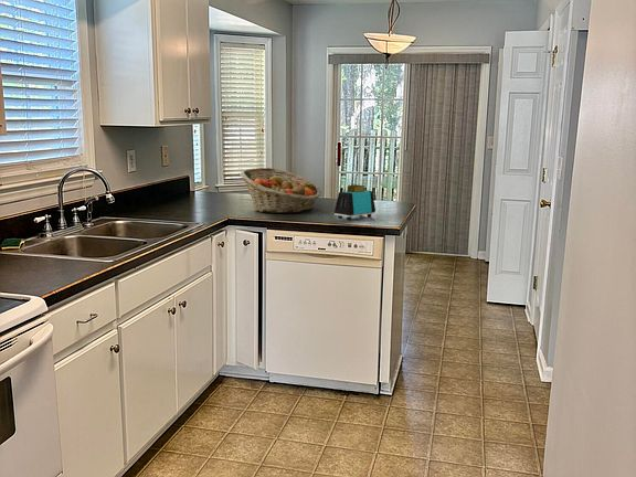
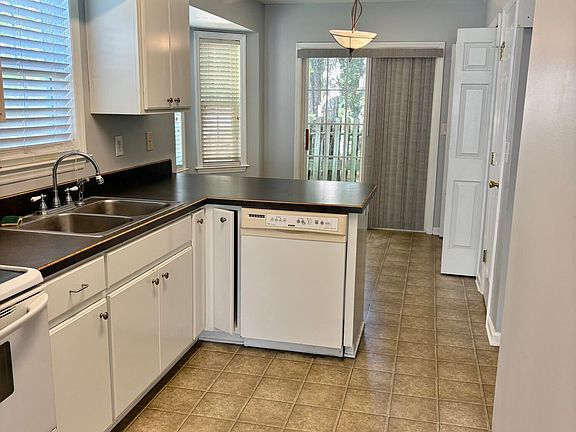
- toaster (354, 201)
- fruit basket (280, 189)
